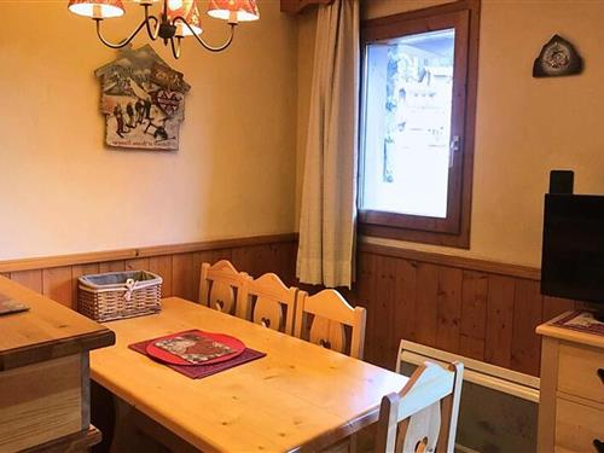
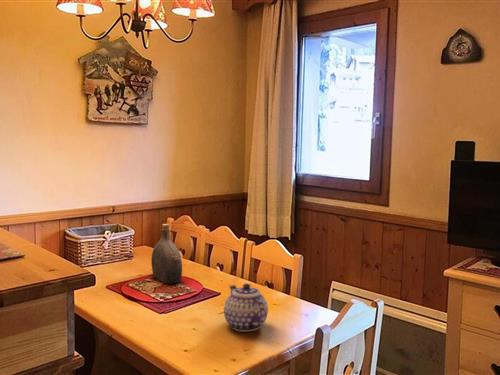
+ water jug (166, 251)
+ teapot (245, 305)
